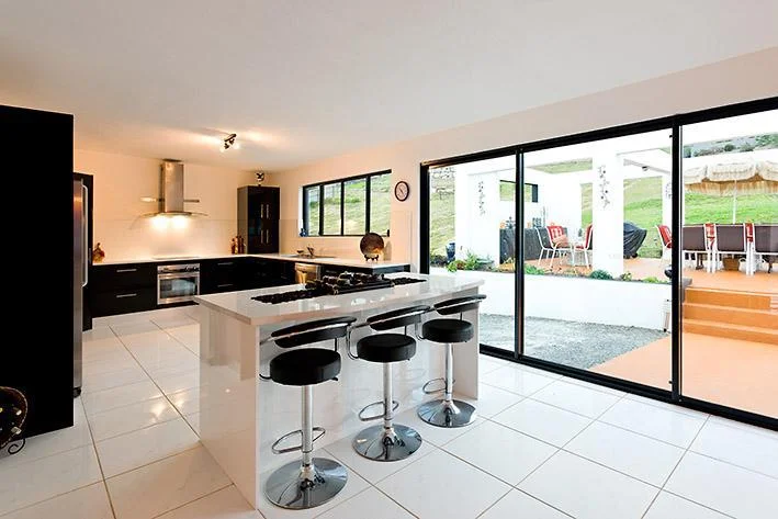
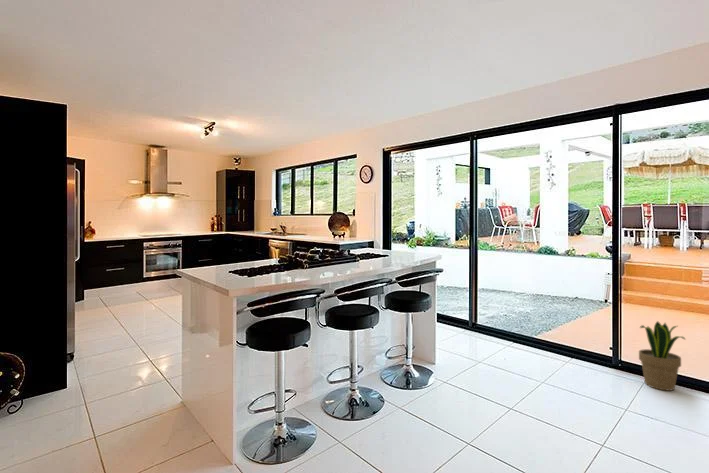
+ potted plant (661, 354)
